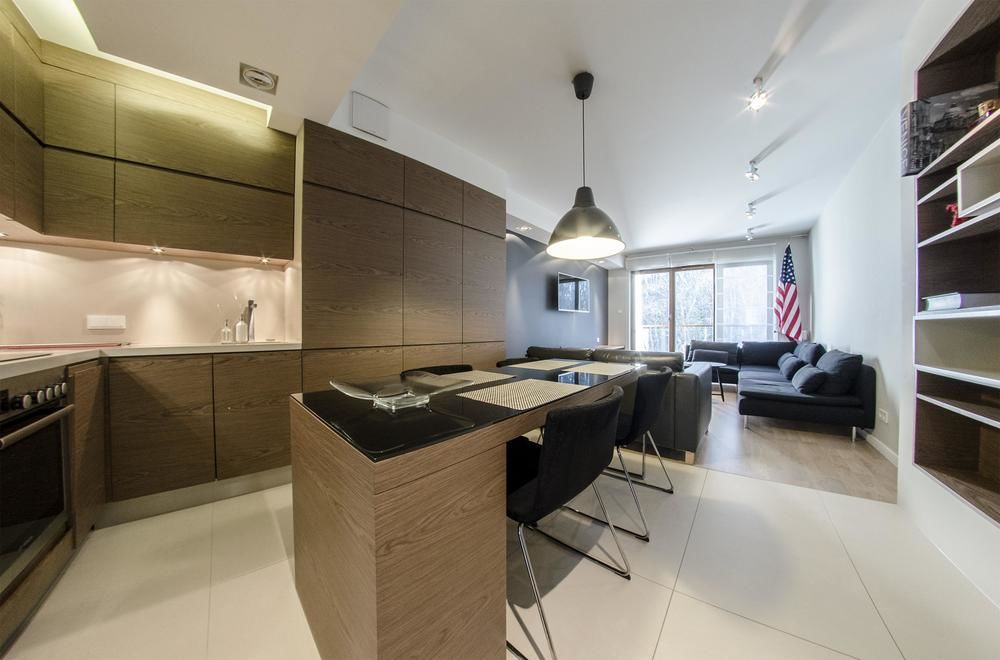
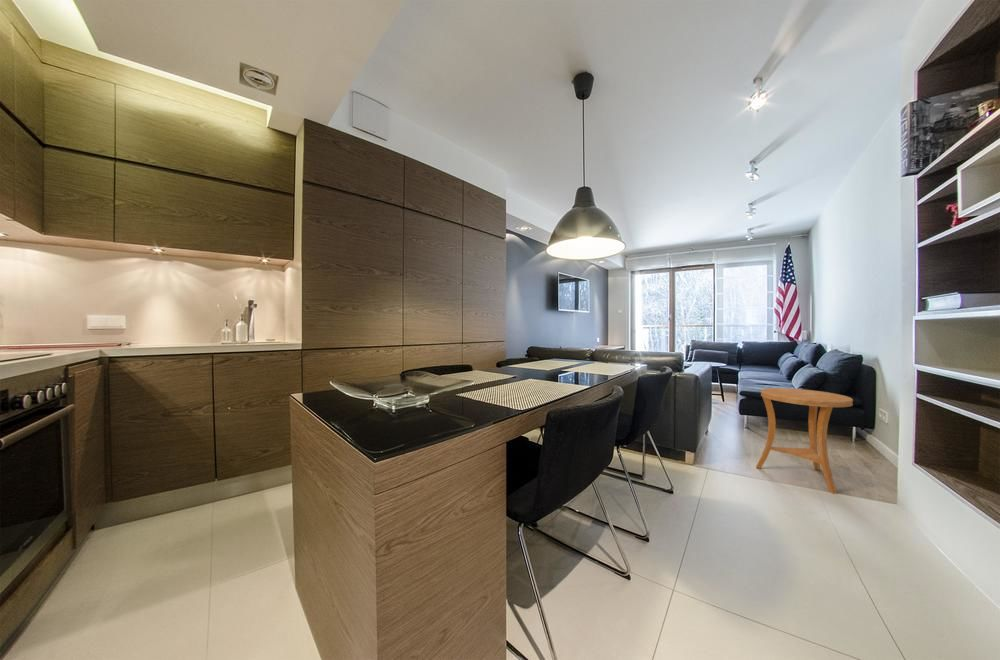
+ side table (809, 434)
